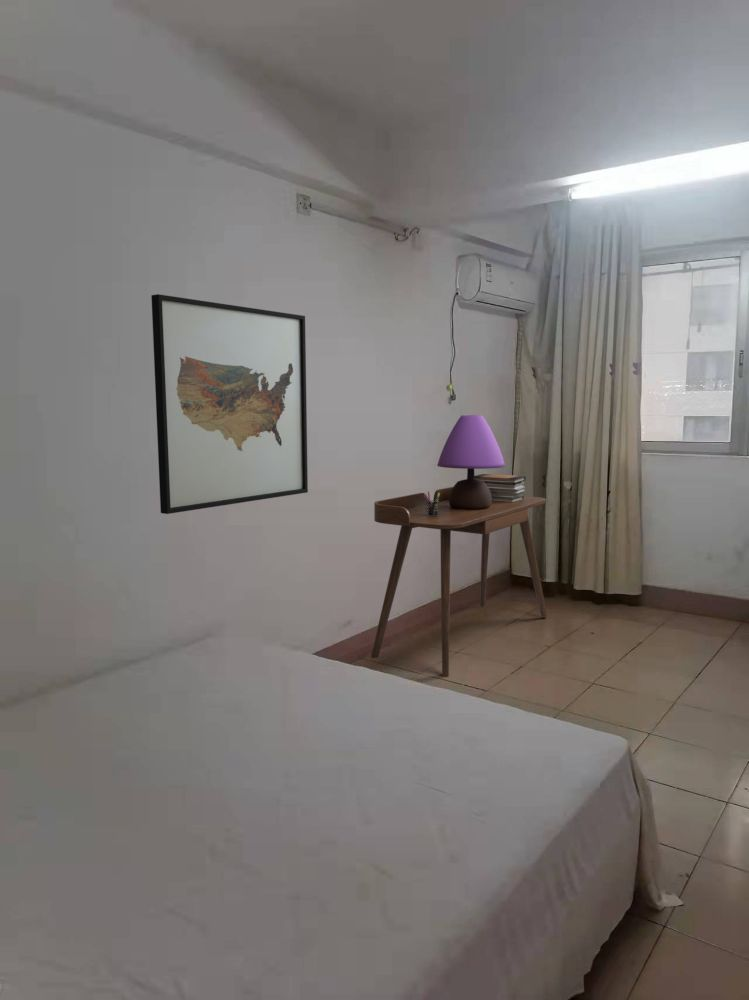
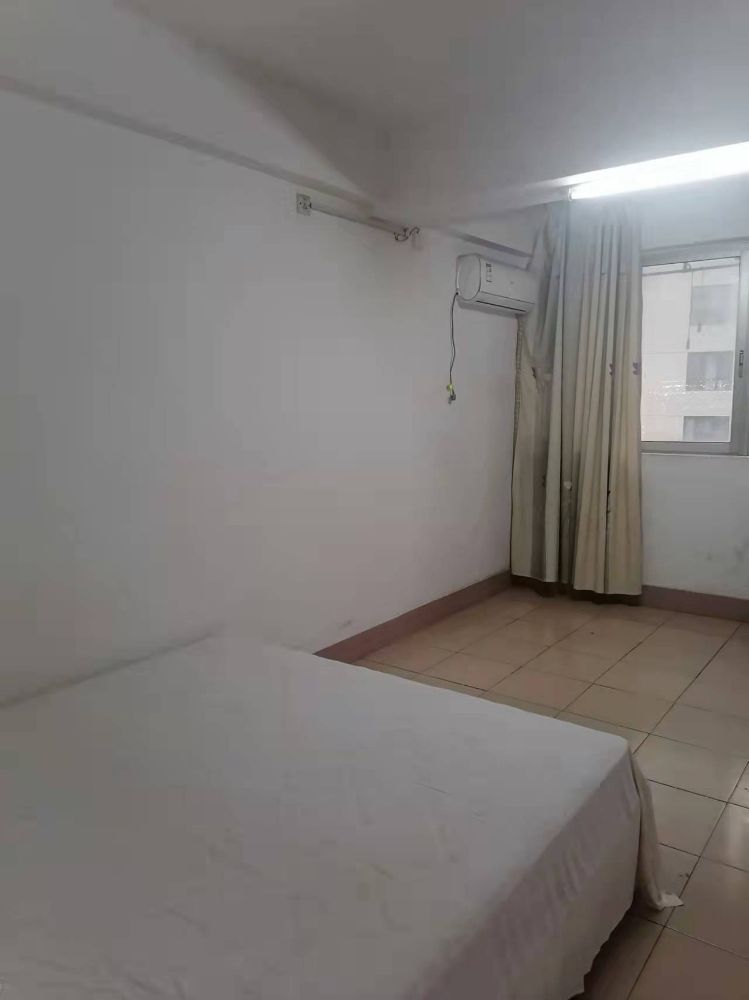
- book stack (498, 487)
- table lamp (471, 461)
- pen holder (433, 503)
- wall art (239, 405)
- desk (481, 565)
